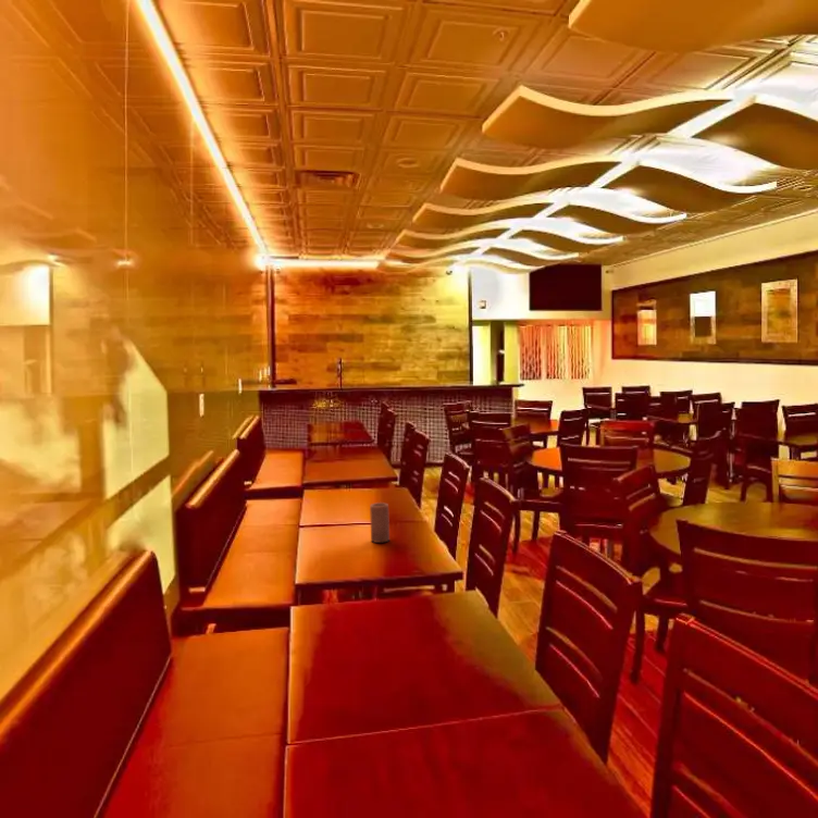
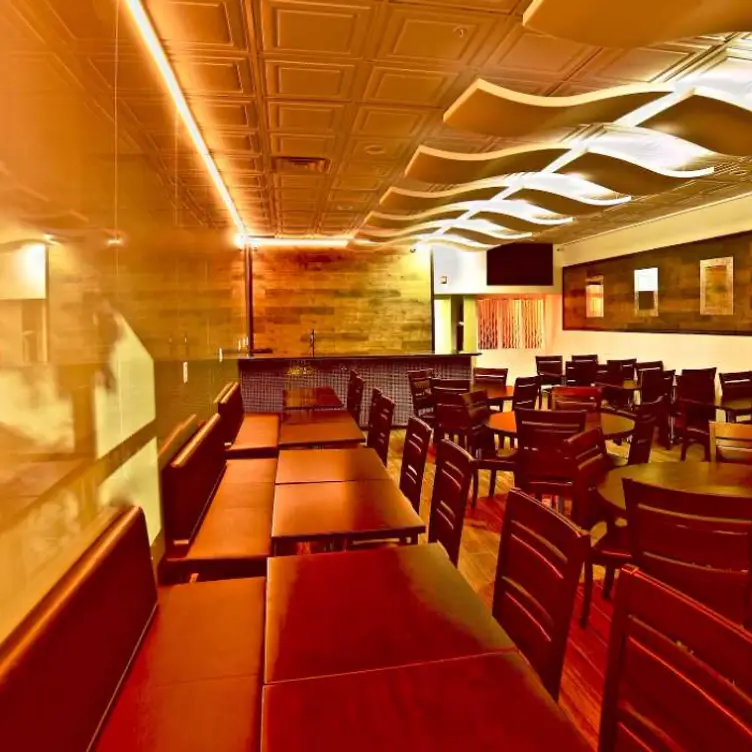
- candle (380, 522)
